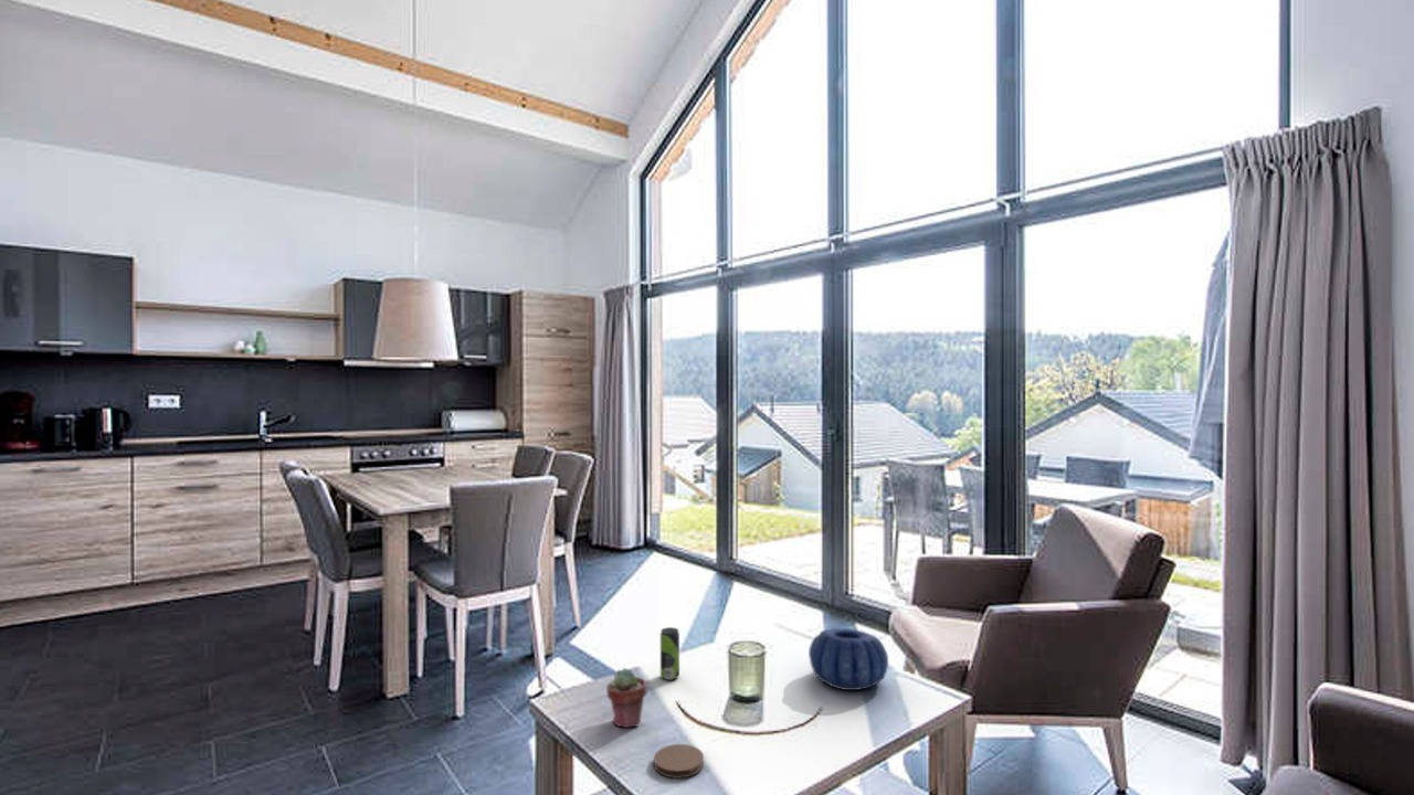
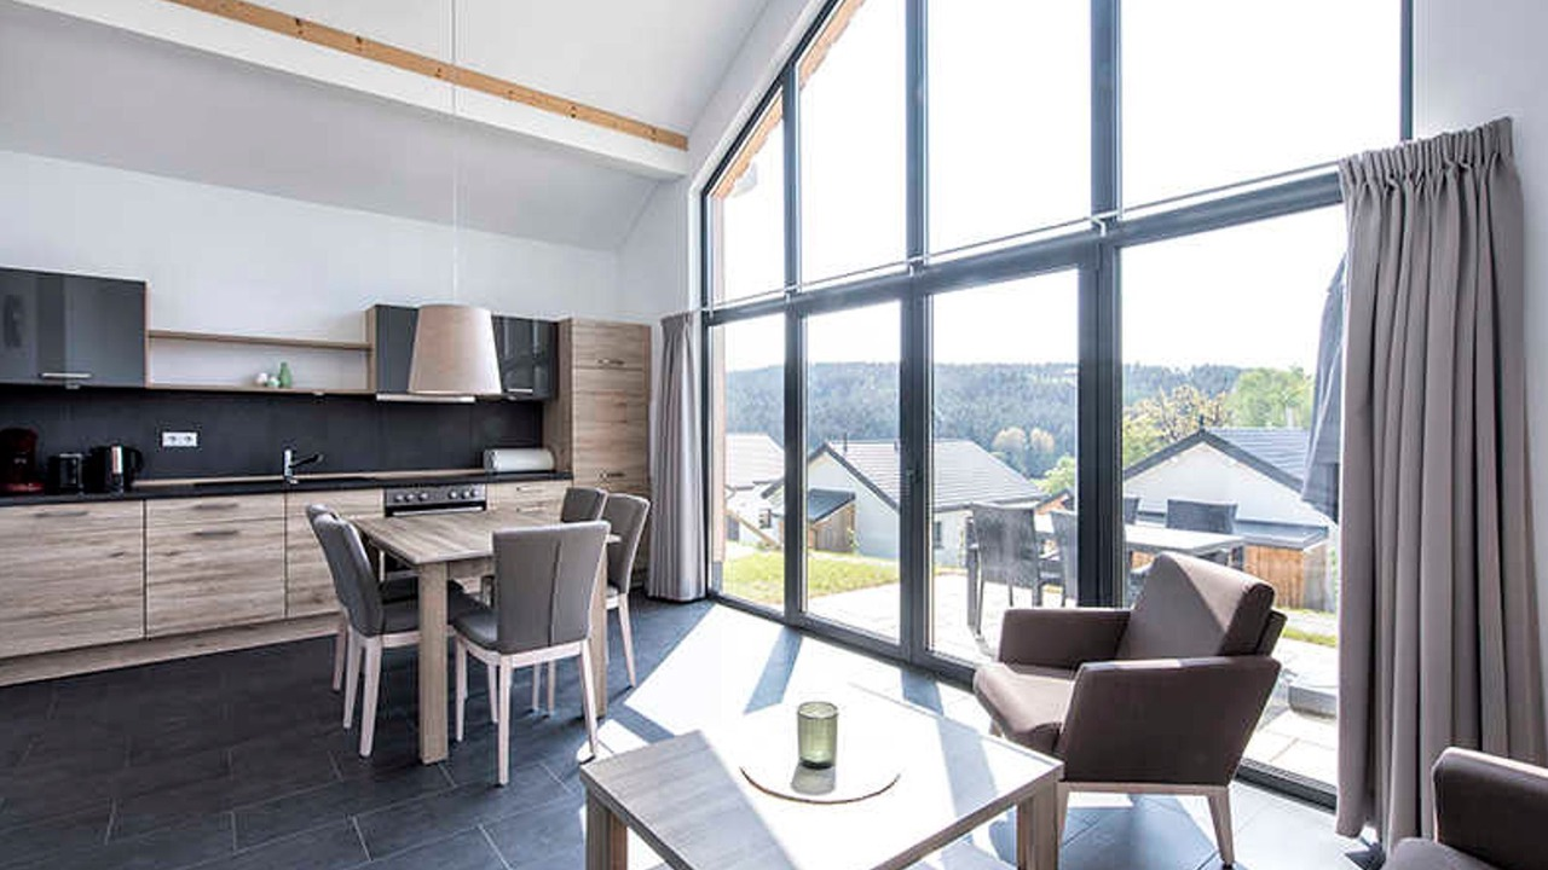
- beverage can (669, 653)
- decorative bowl (847, 656)
- potted succulent (626, 695)
- coaster (678, 760)
